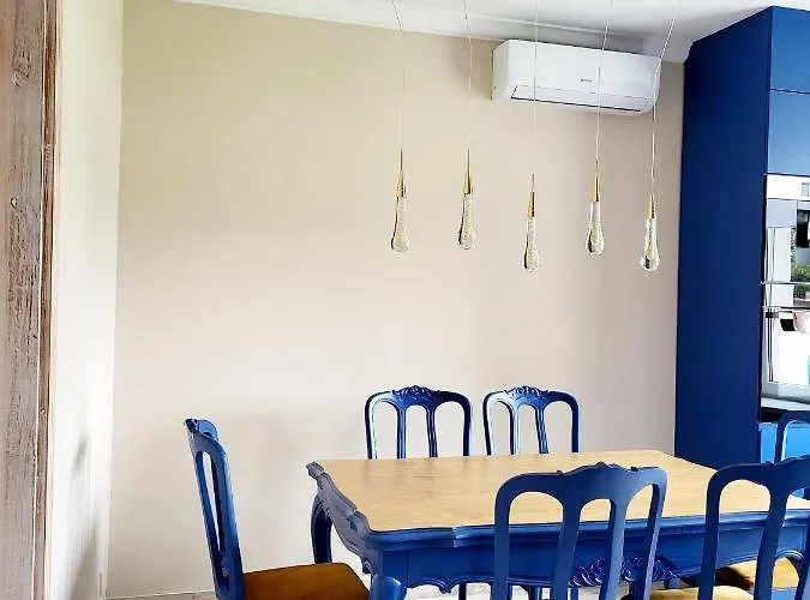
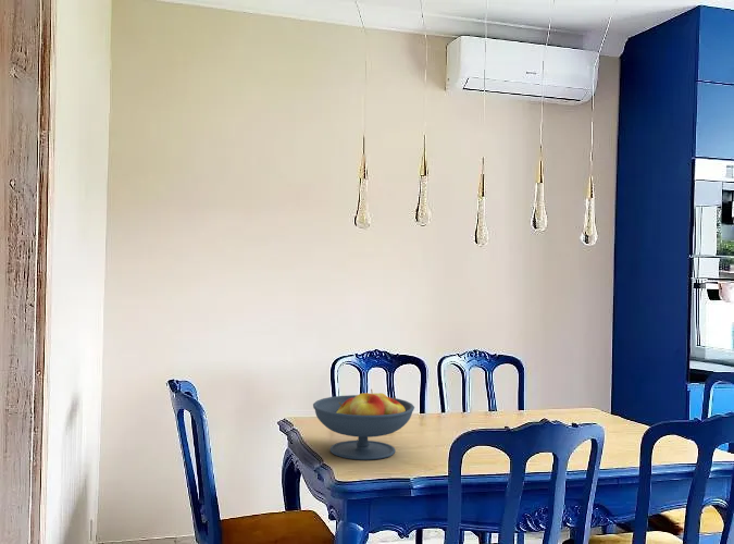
+ fruit bowl (363, 419)
